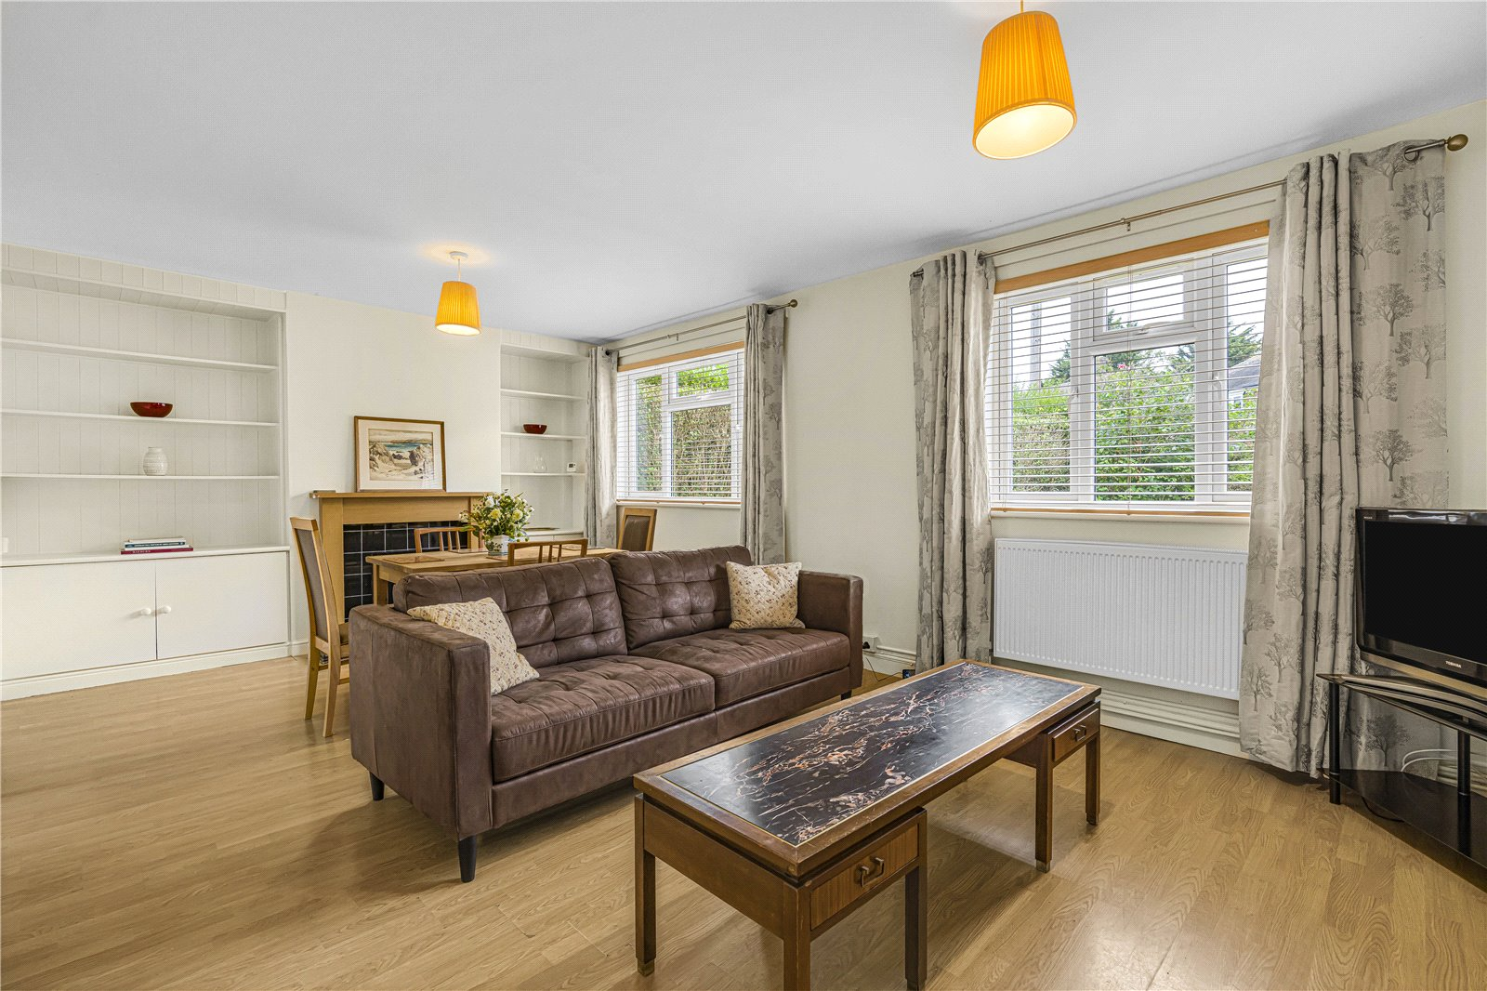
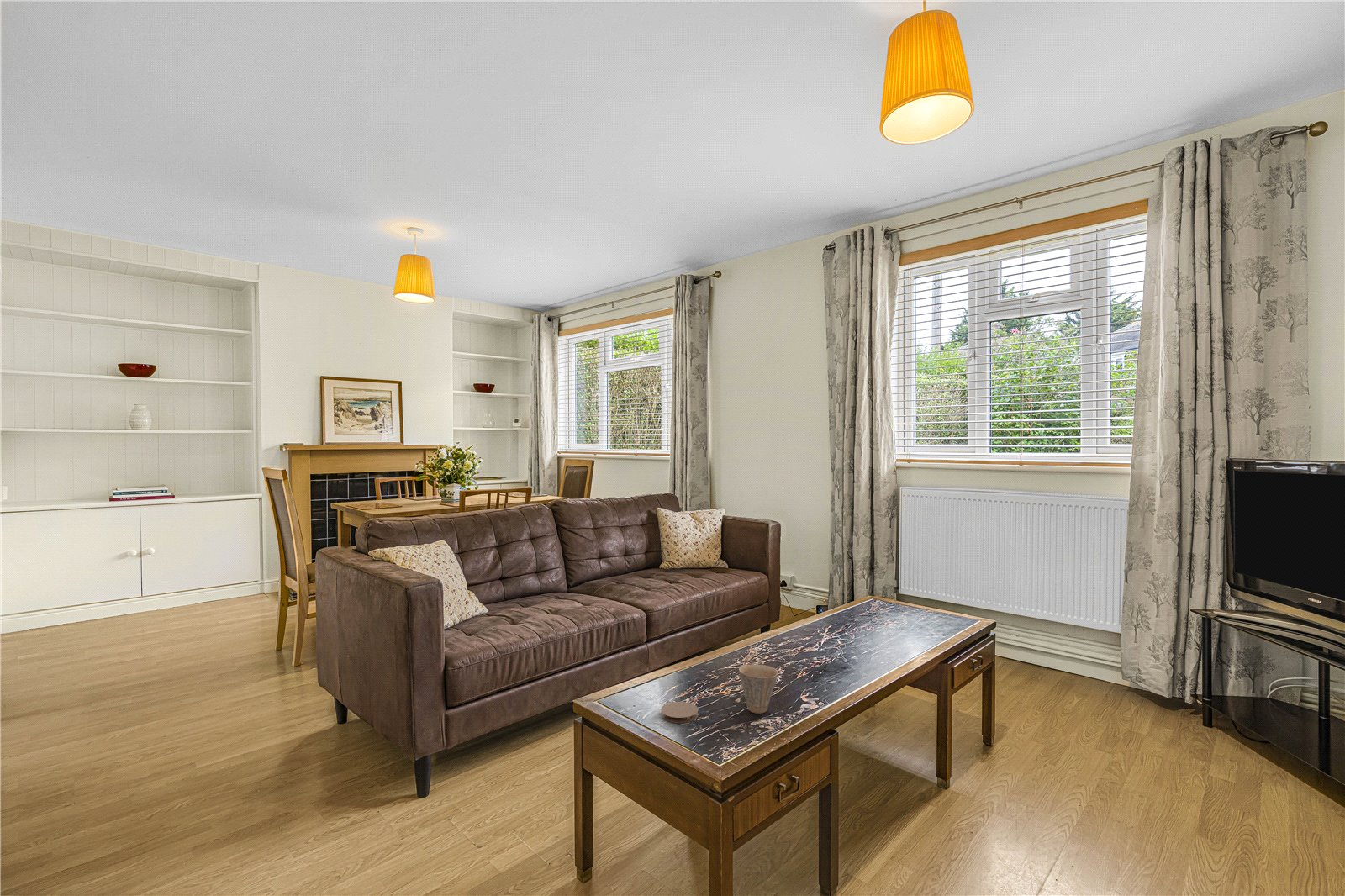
+ coaster (679, 712)
+ cup (758, 689)
